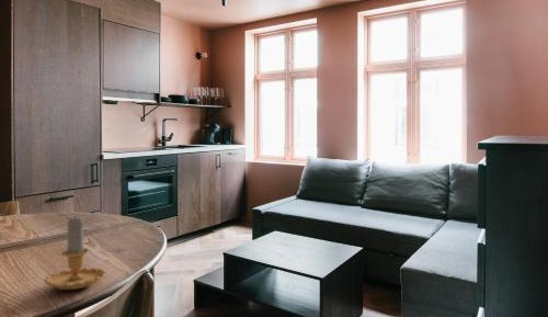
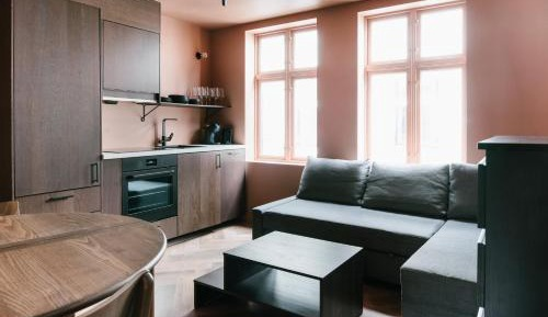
- candle (76, 248)
